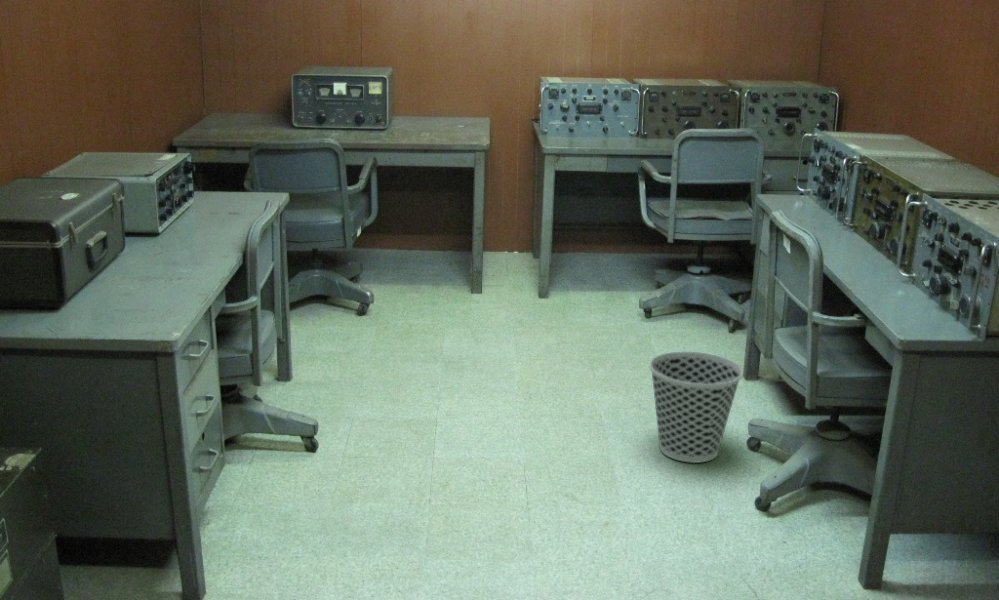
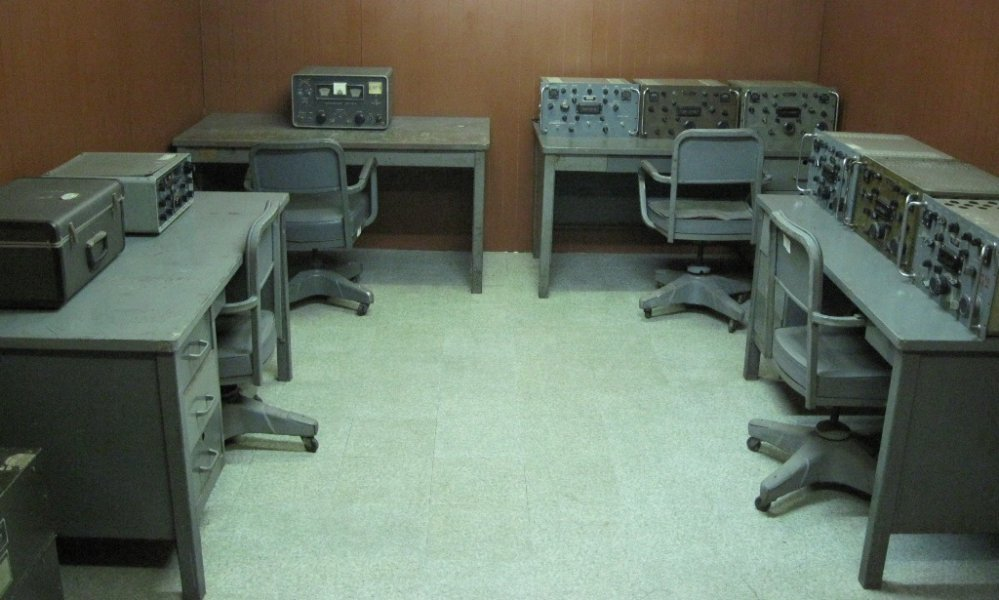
- wastebasket (692, 408)
